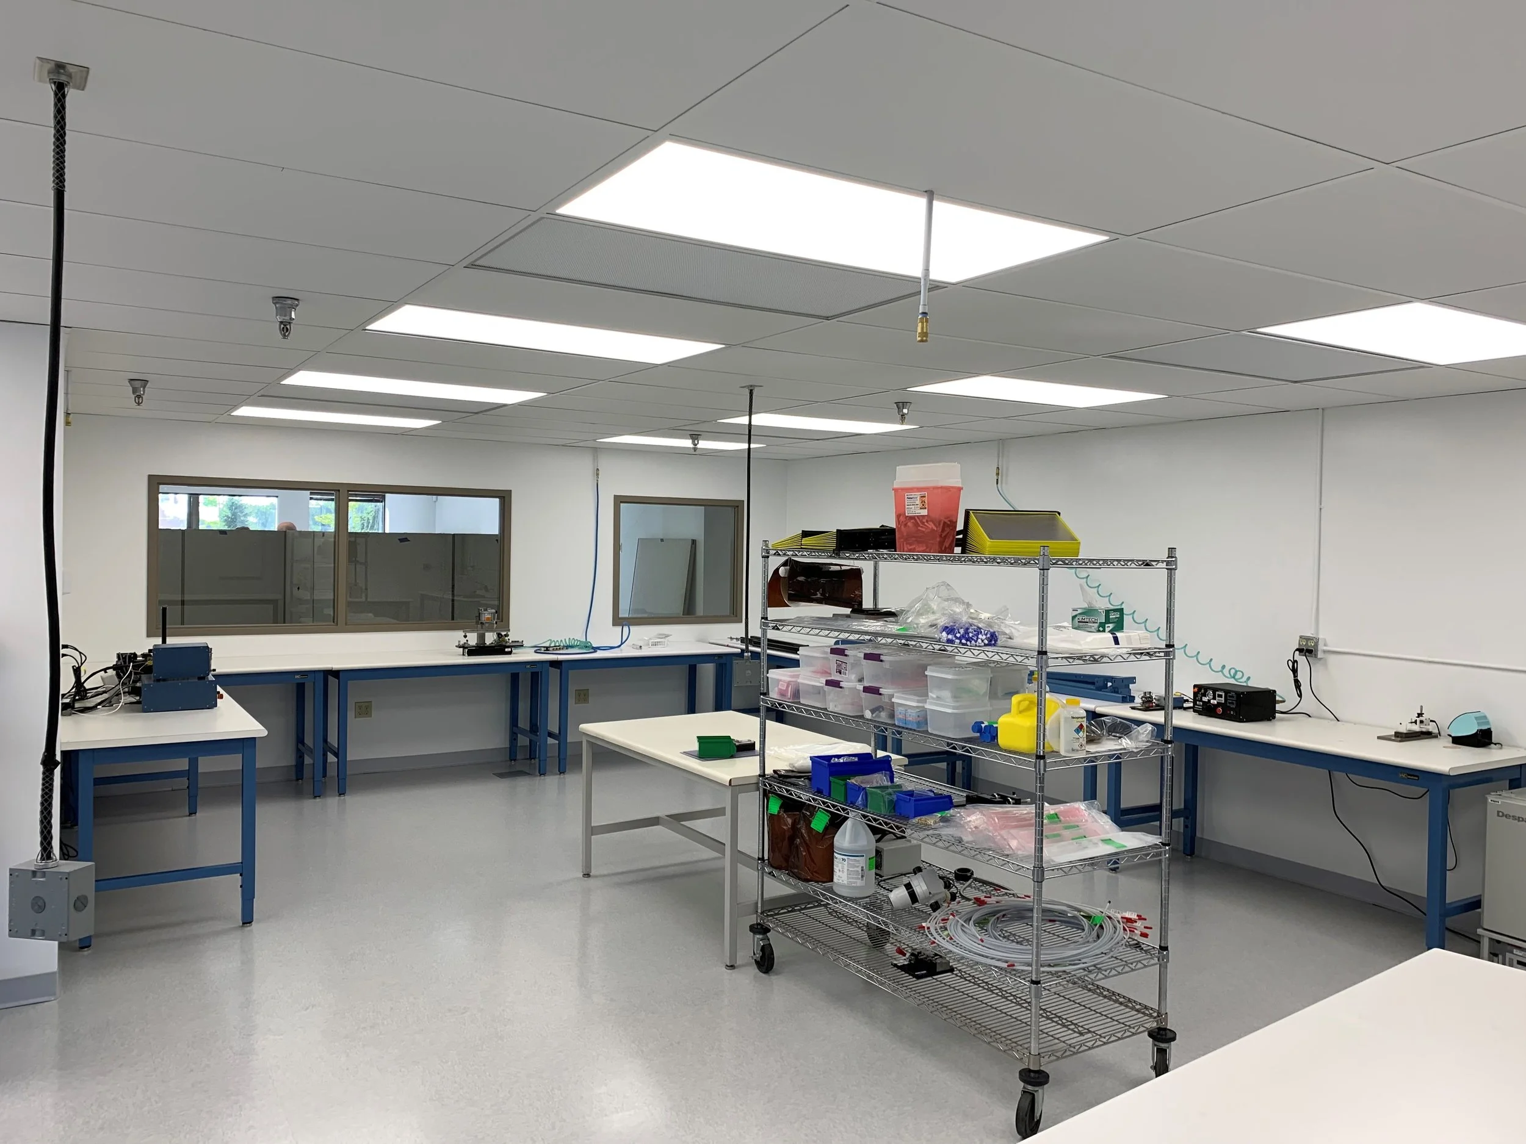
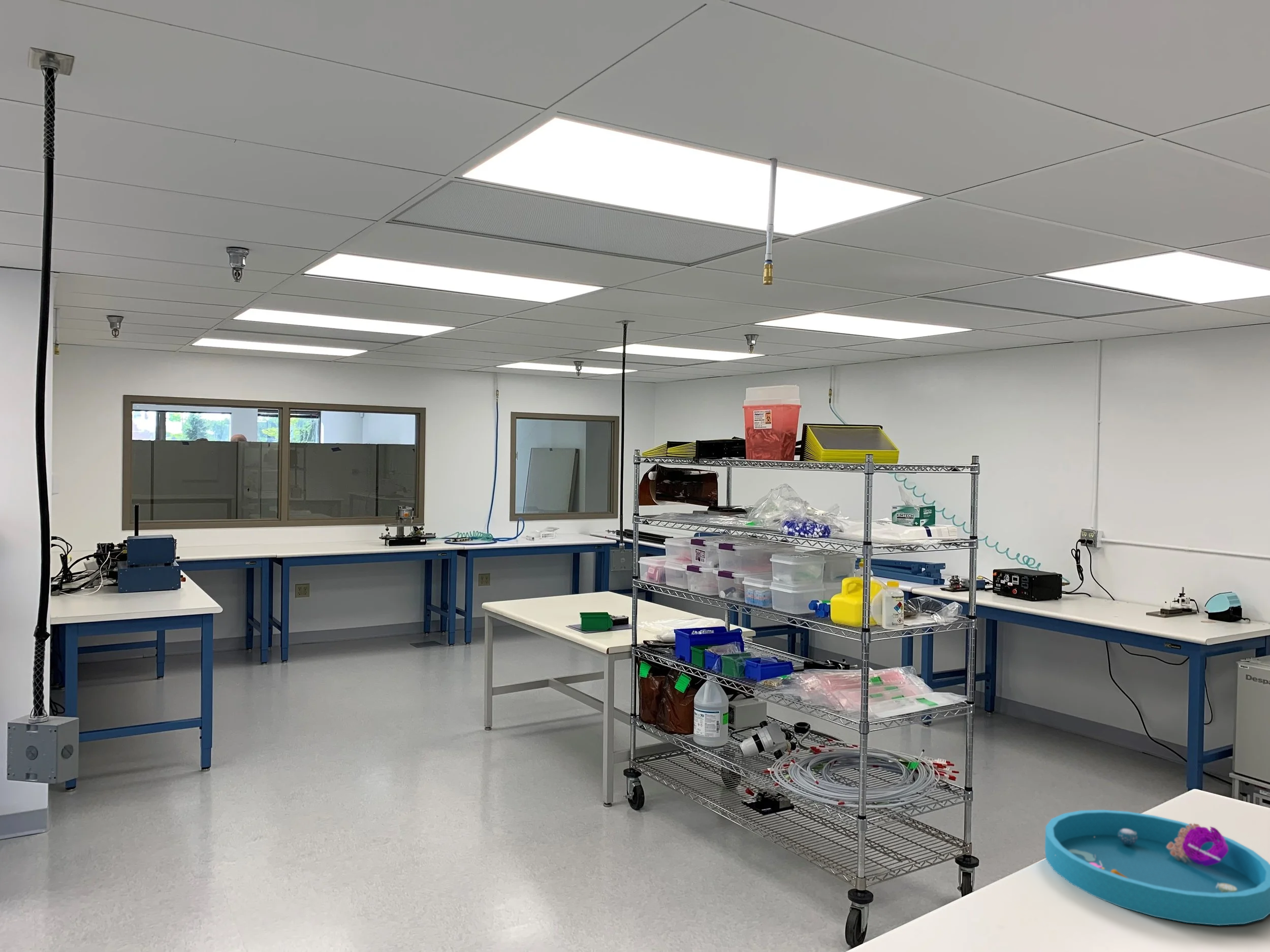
+ storage tray (1154, 855)
